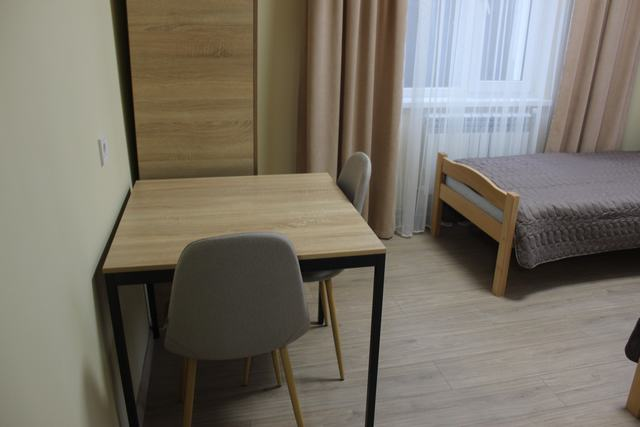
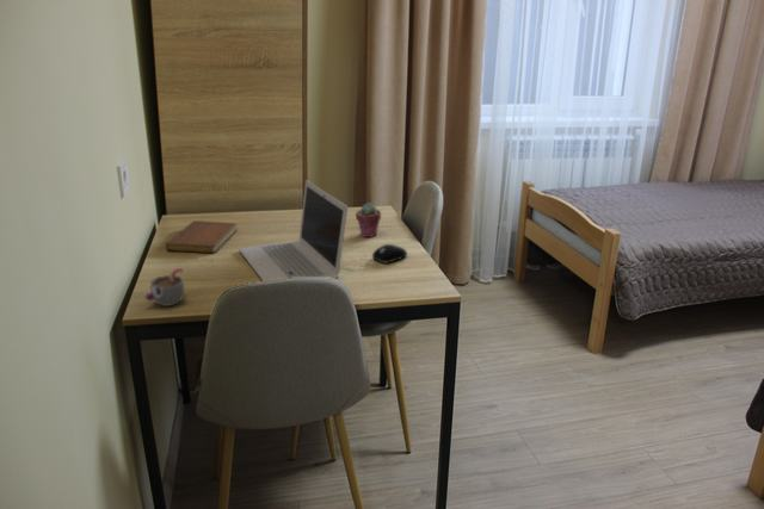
+ potted succulent (368, 218)
+ mug (165, 286)
+ notebook (203, 235)
+ computer mouse (390, 252)
+ laptop (300, 230)
